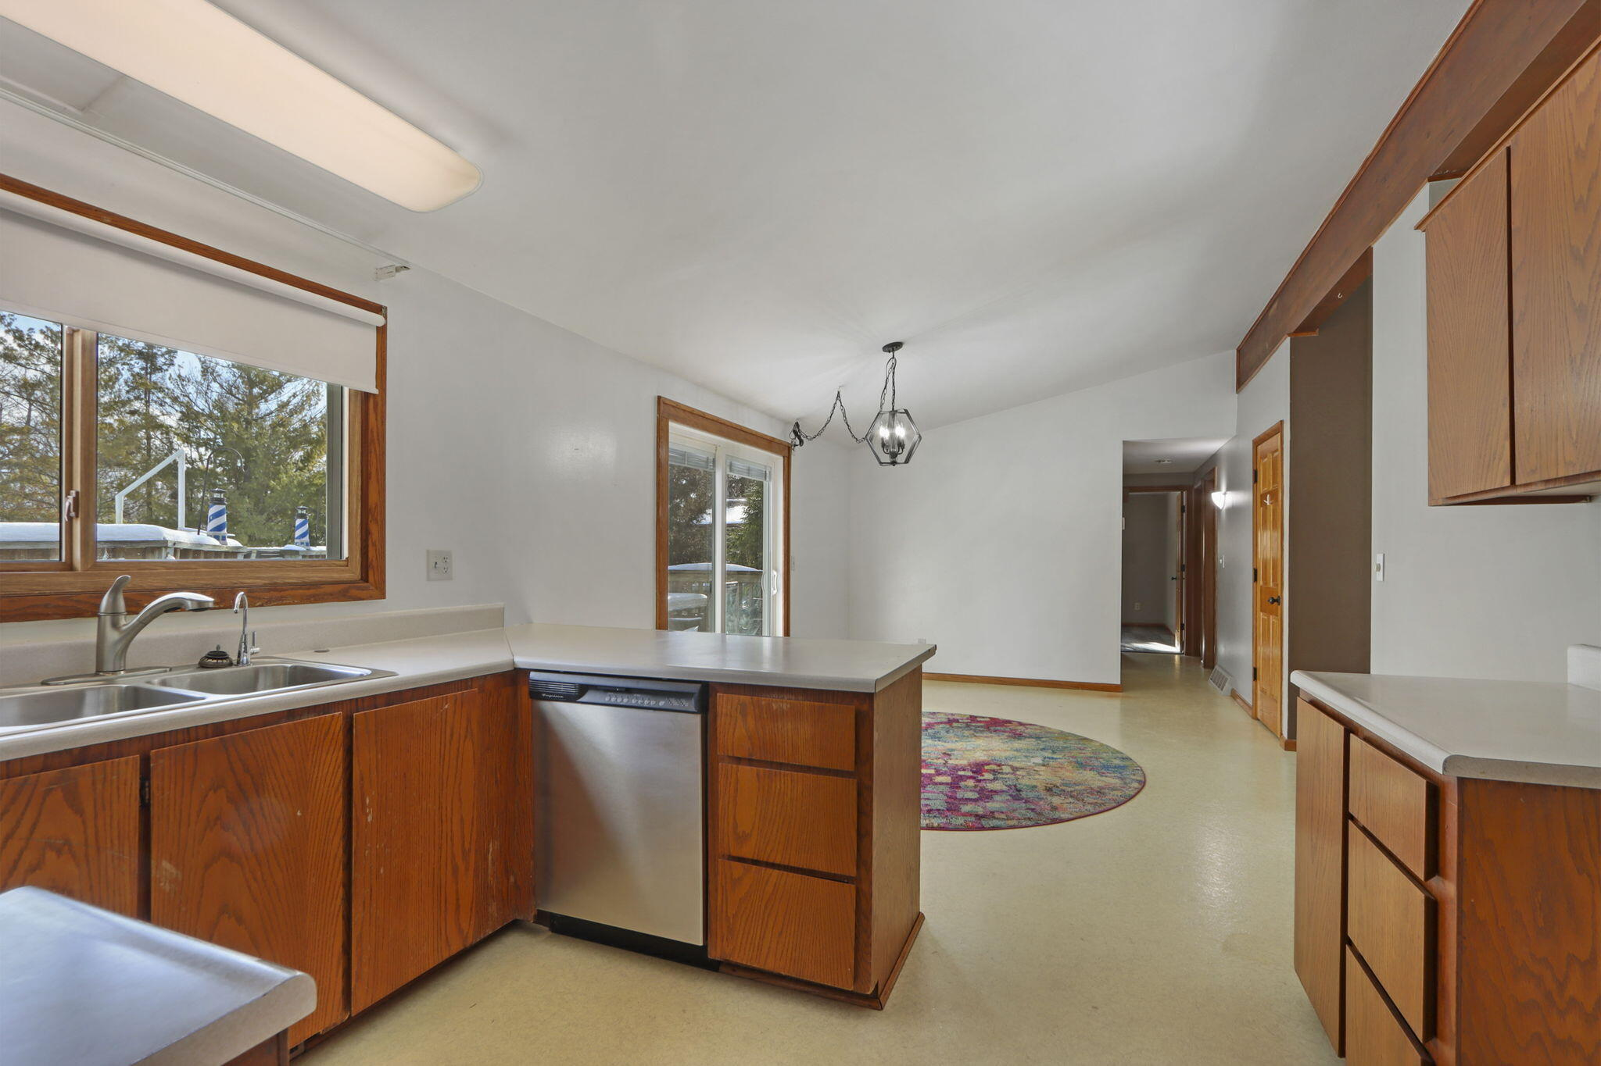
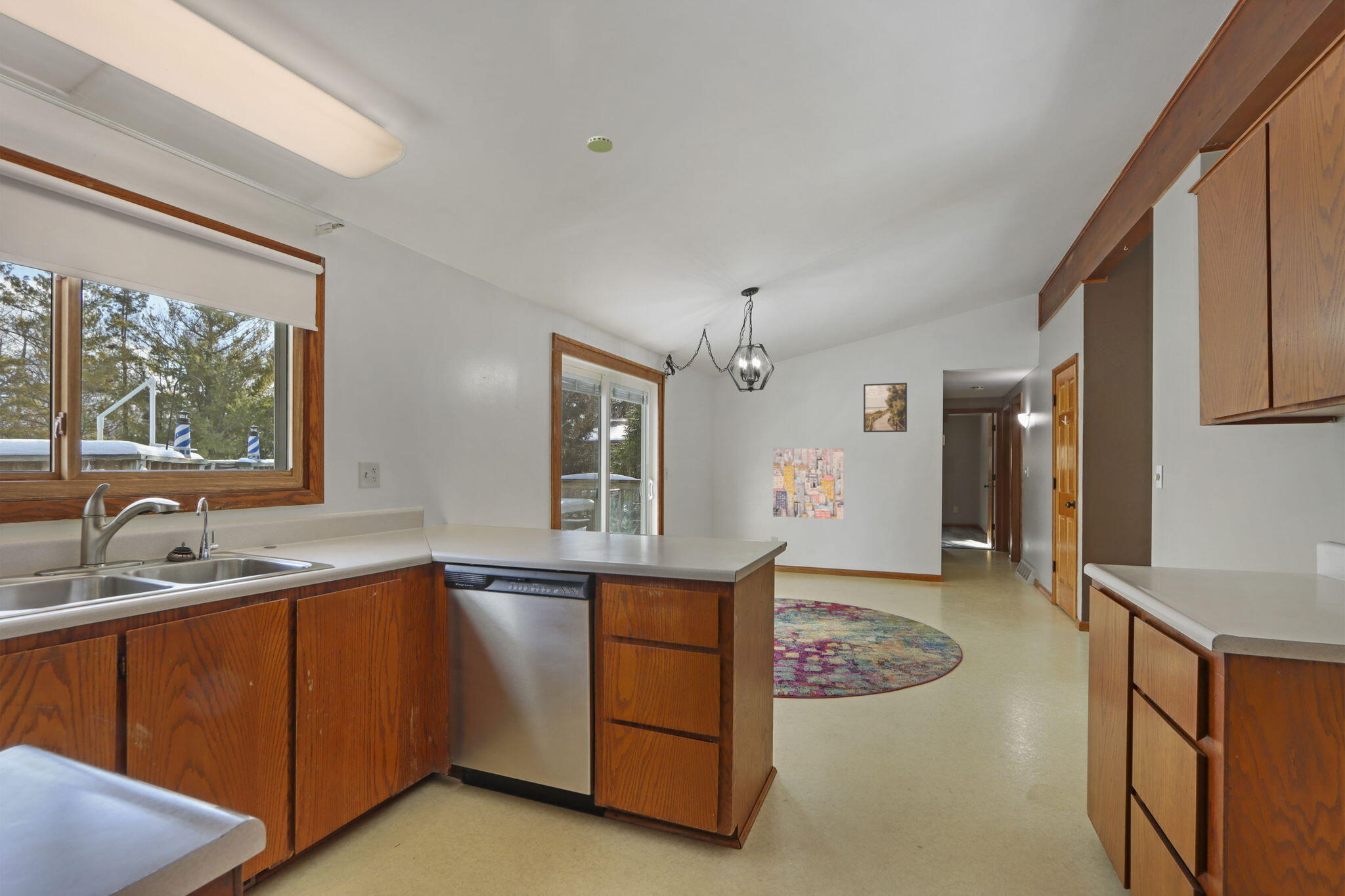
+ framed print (885, 408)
+ wall art (807, 482)
+ smoke detector (600, 144)
